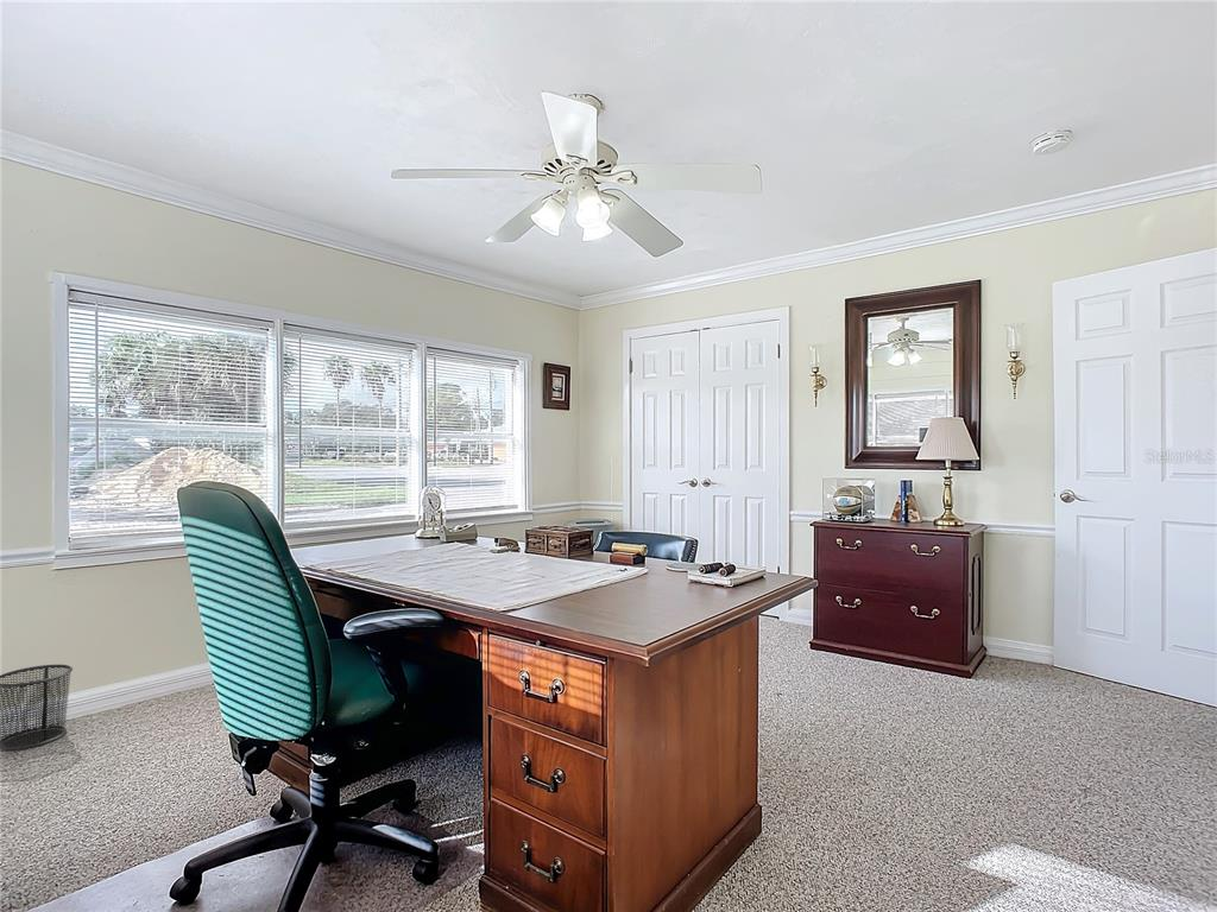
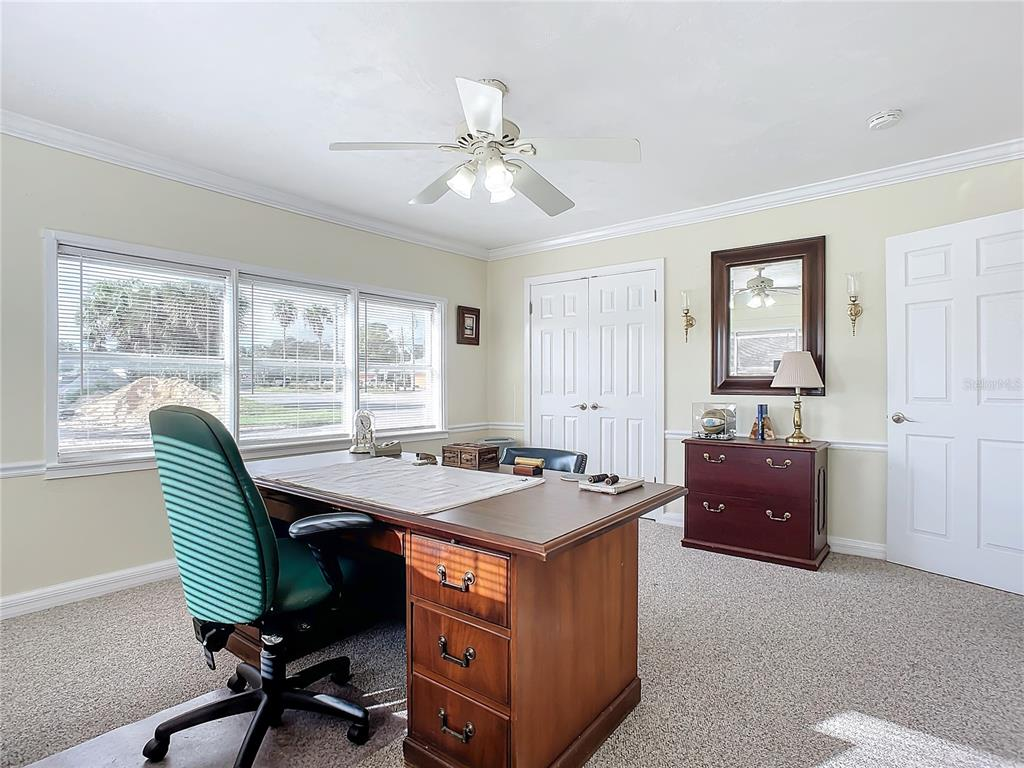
- waste bin (32, 705)
